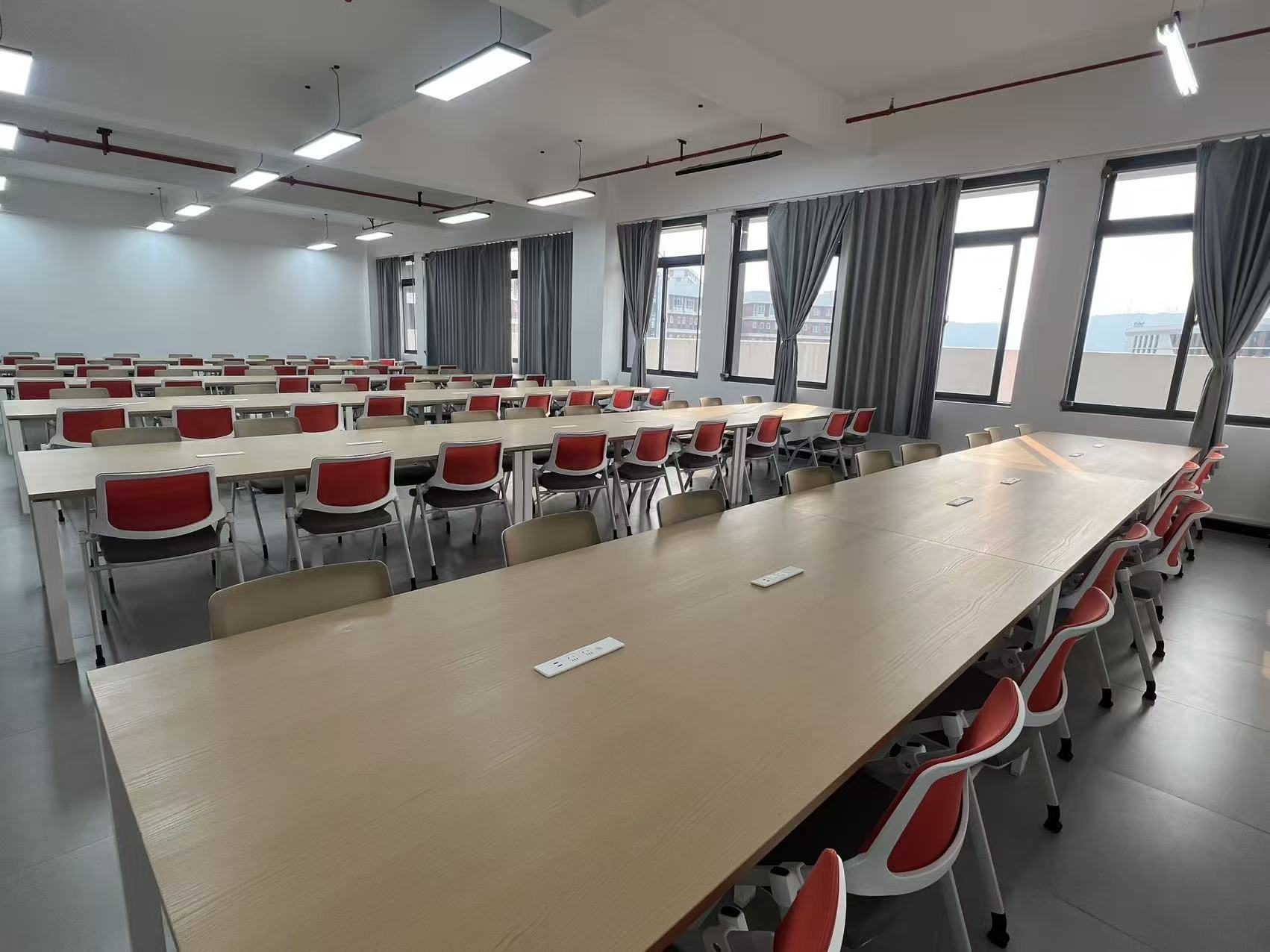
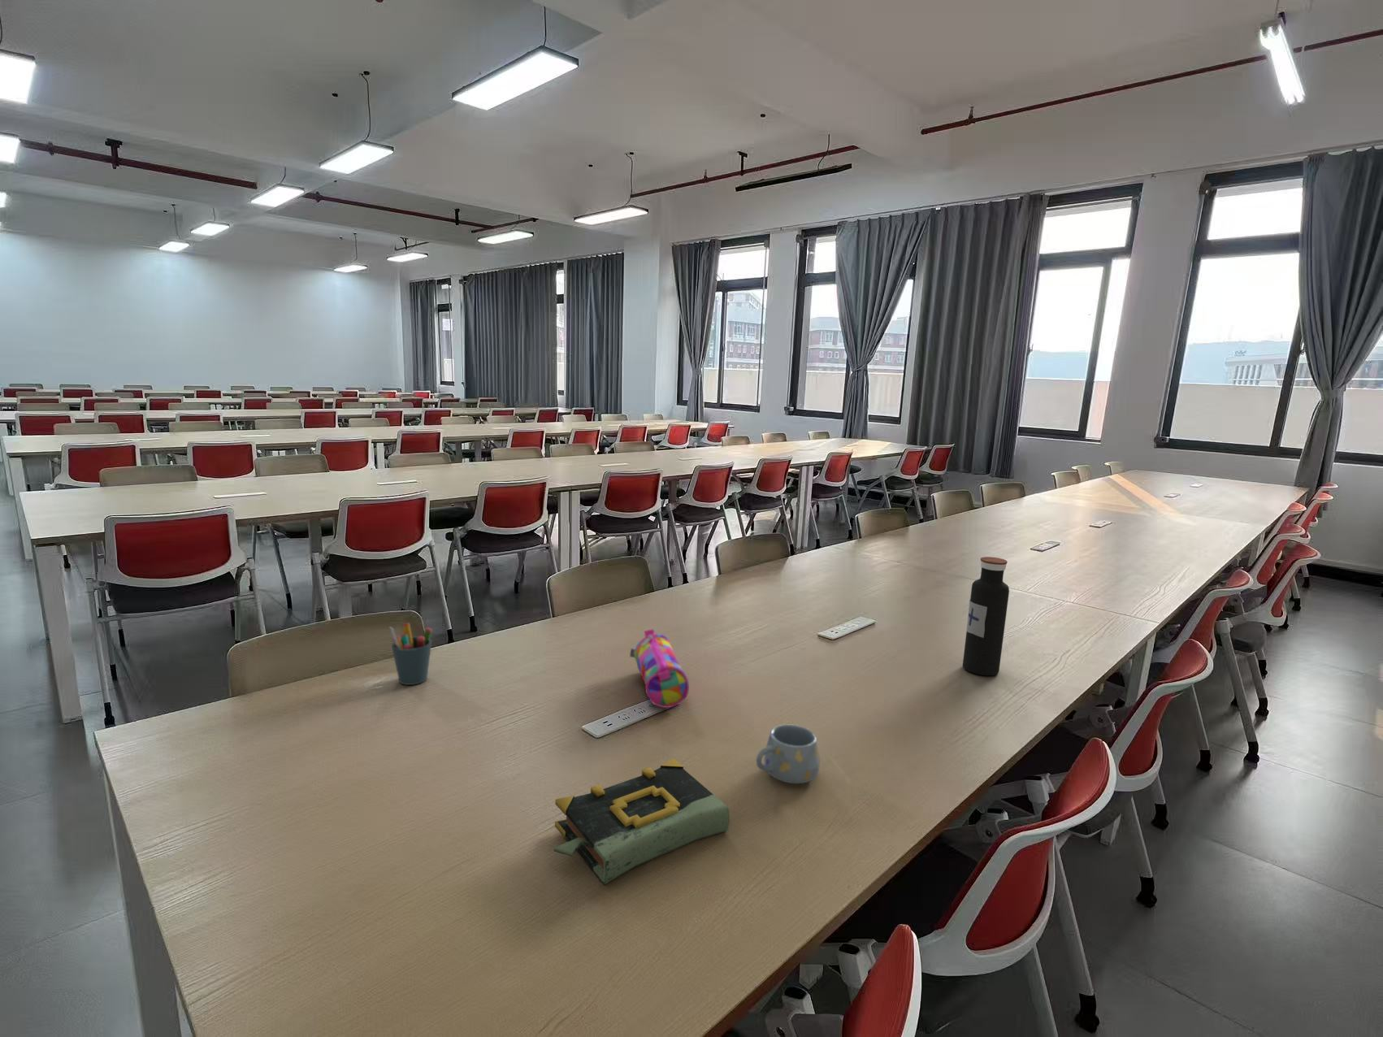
+ pen holder (412, 651)
+ mug (785, 757)
+ water bottle (987, 615)
+ book (632, 818)
+ pencil case (659, 668)
